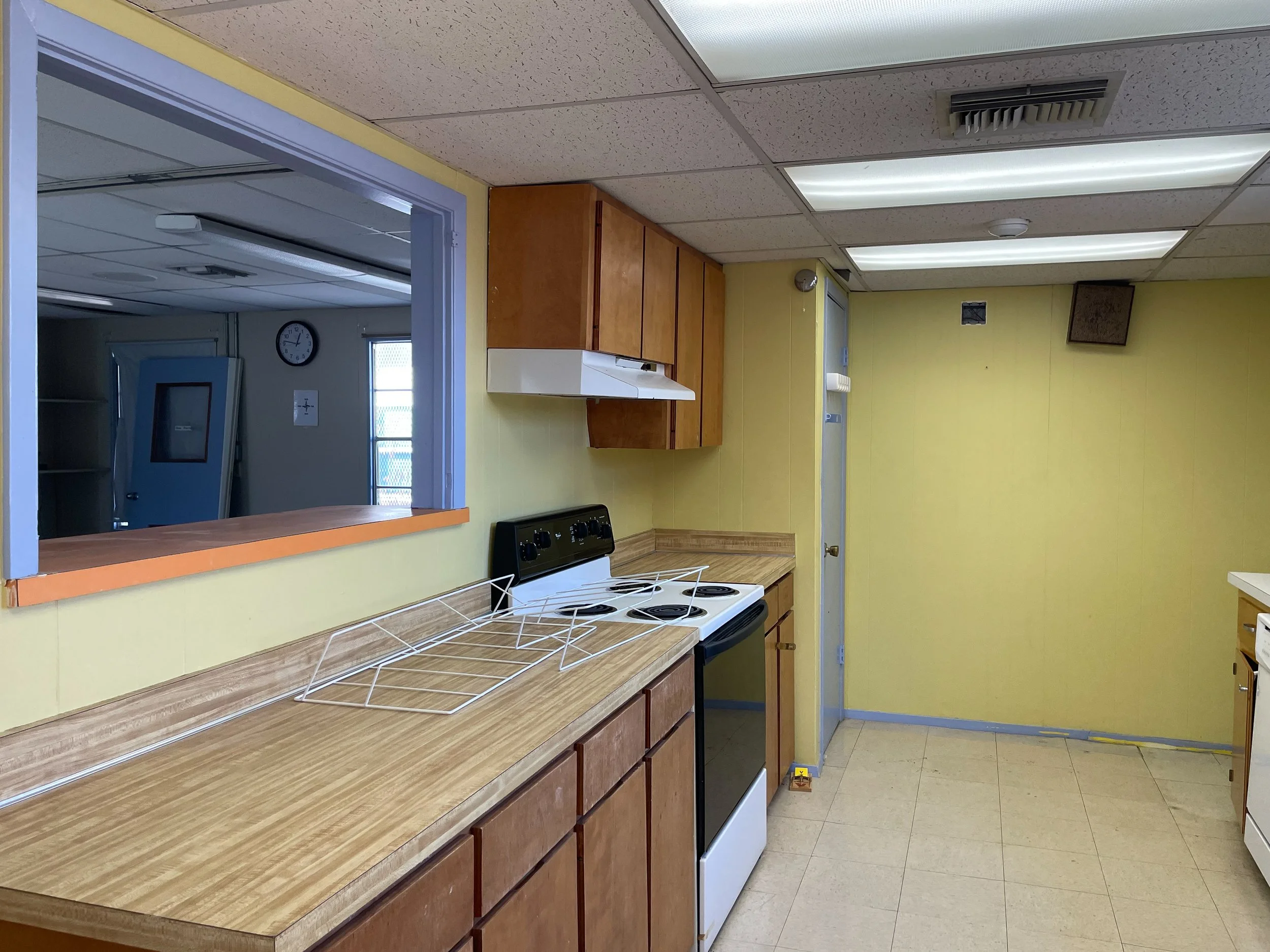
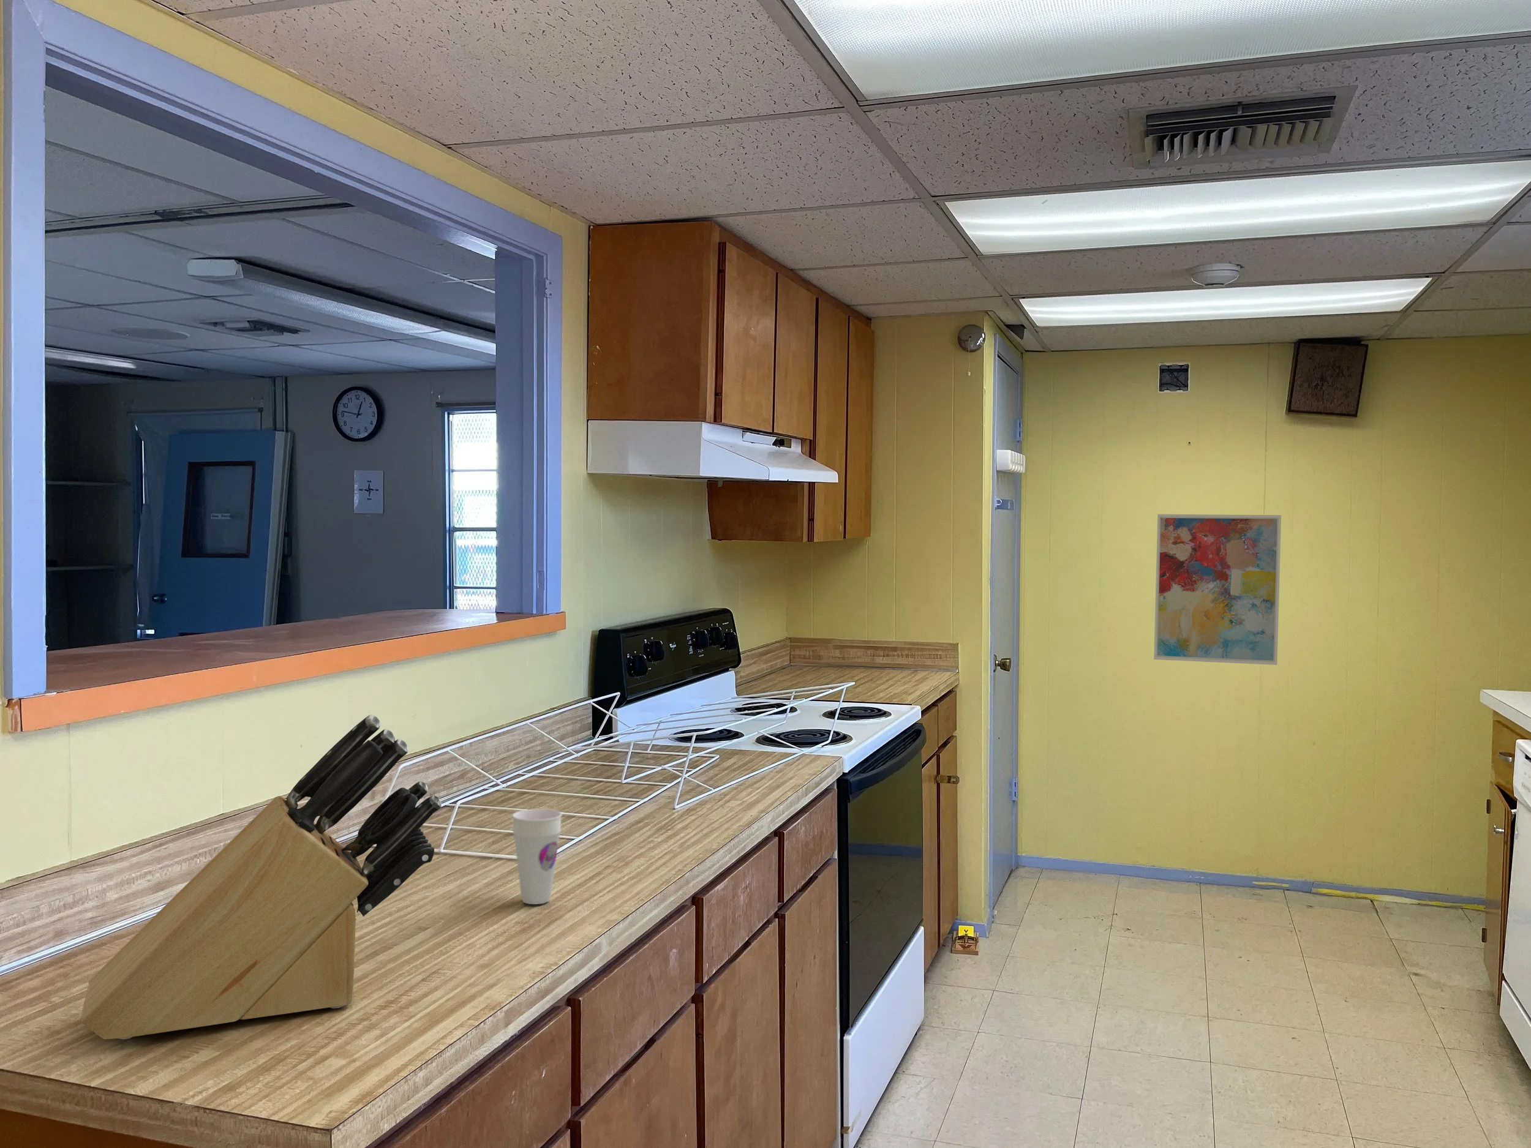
+ cup (536, 857)
+ knife block (270, 862)
+ wall art (1216, 588)
